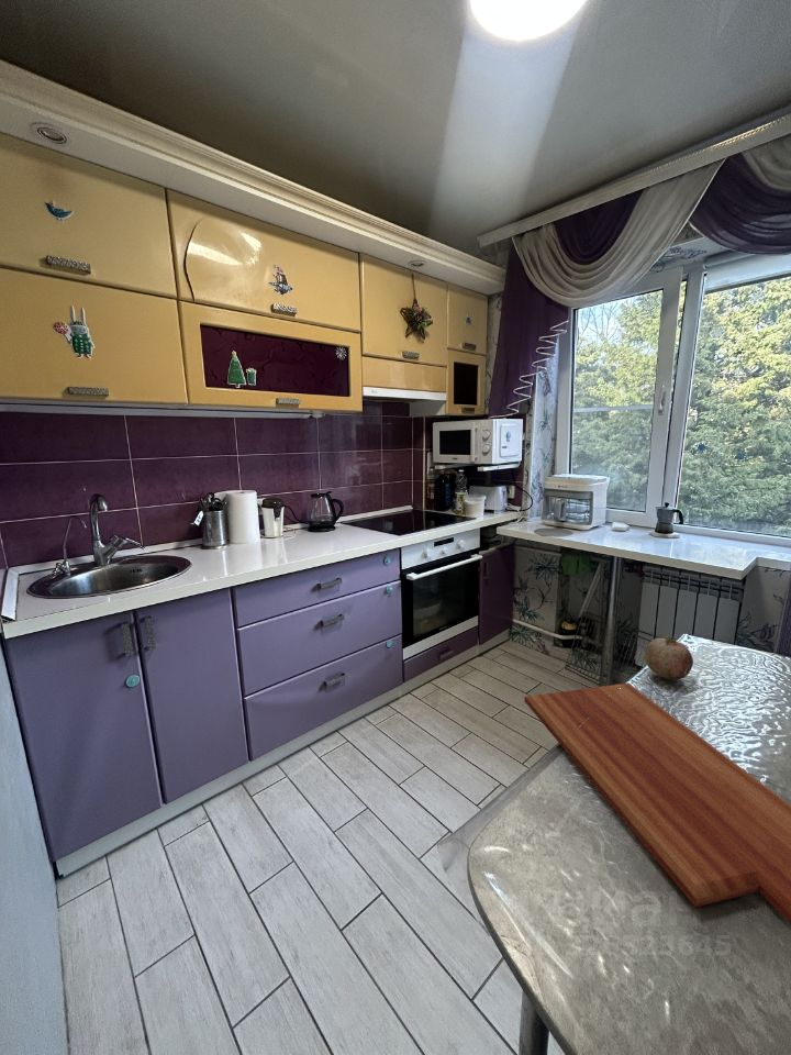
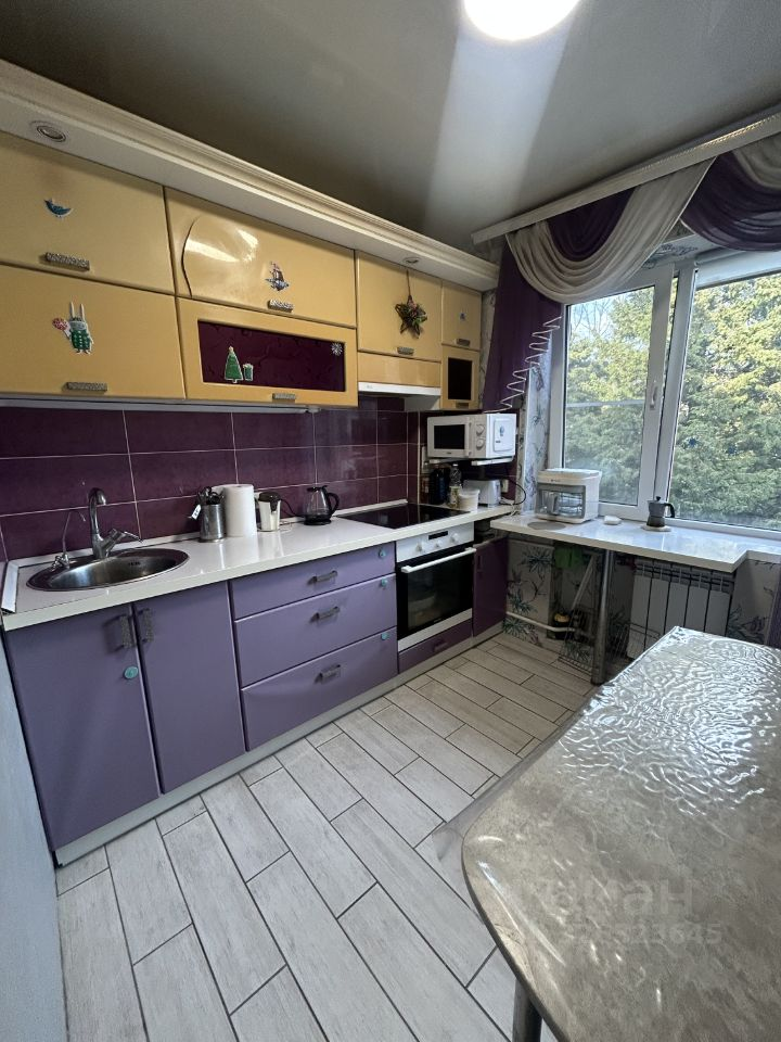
- cutting board (658, 767)
- fruit (668, 656)
